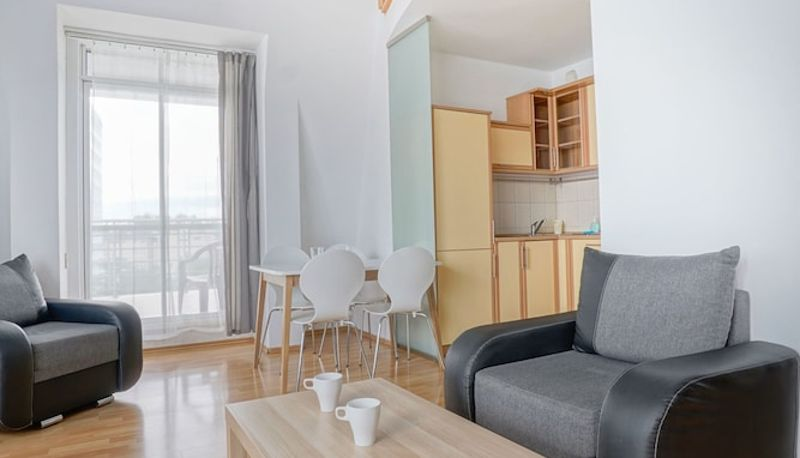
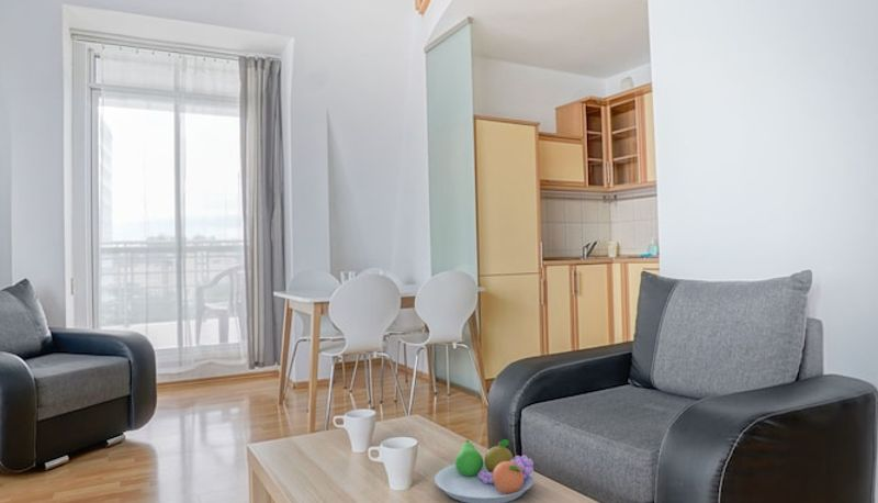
+ fruit bowl (484, 466)
